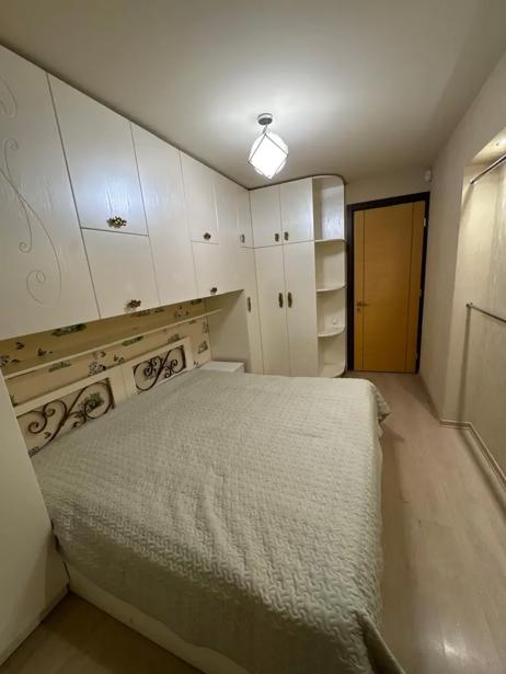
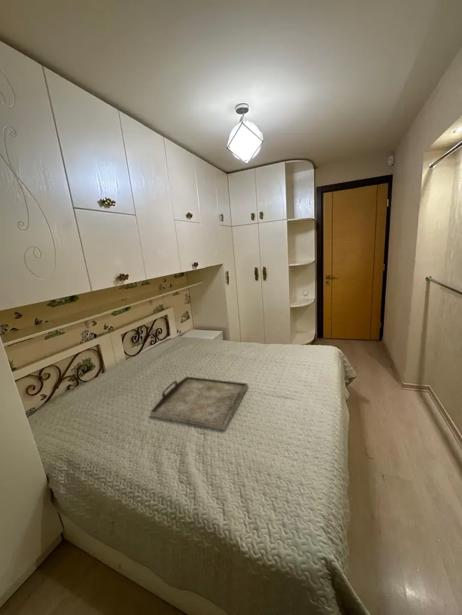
+ serving tray (201, 395)
